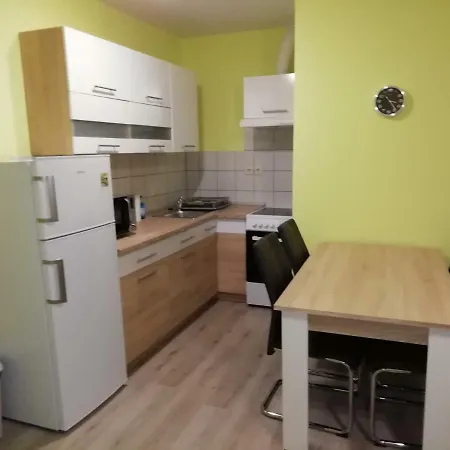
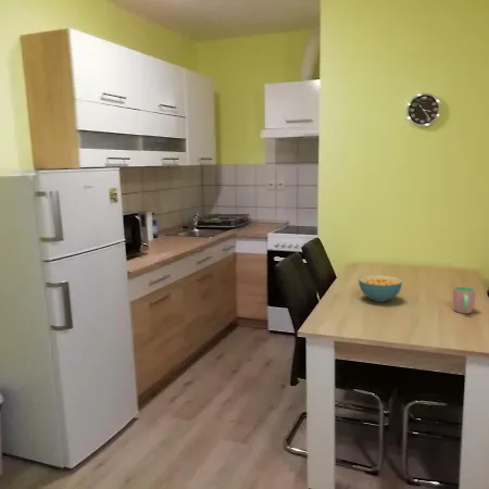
+ cup (464, 301)
+ cereal bowl (379, 289)
